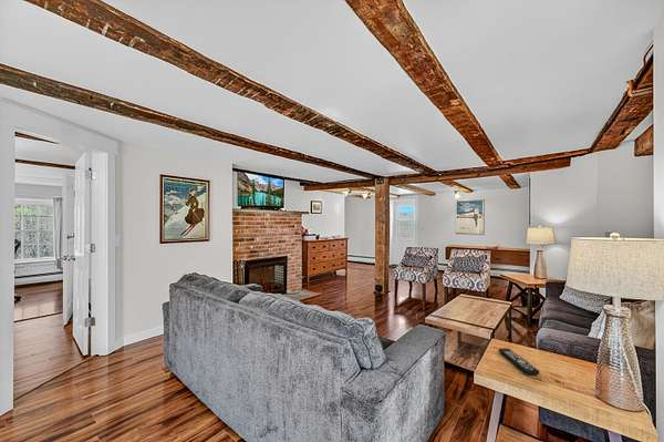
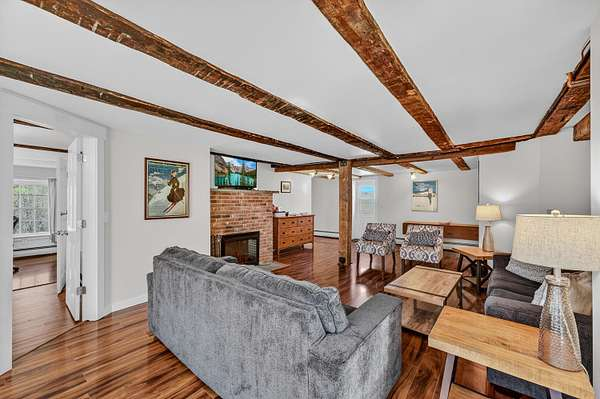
- remote control (517, 360)
